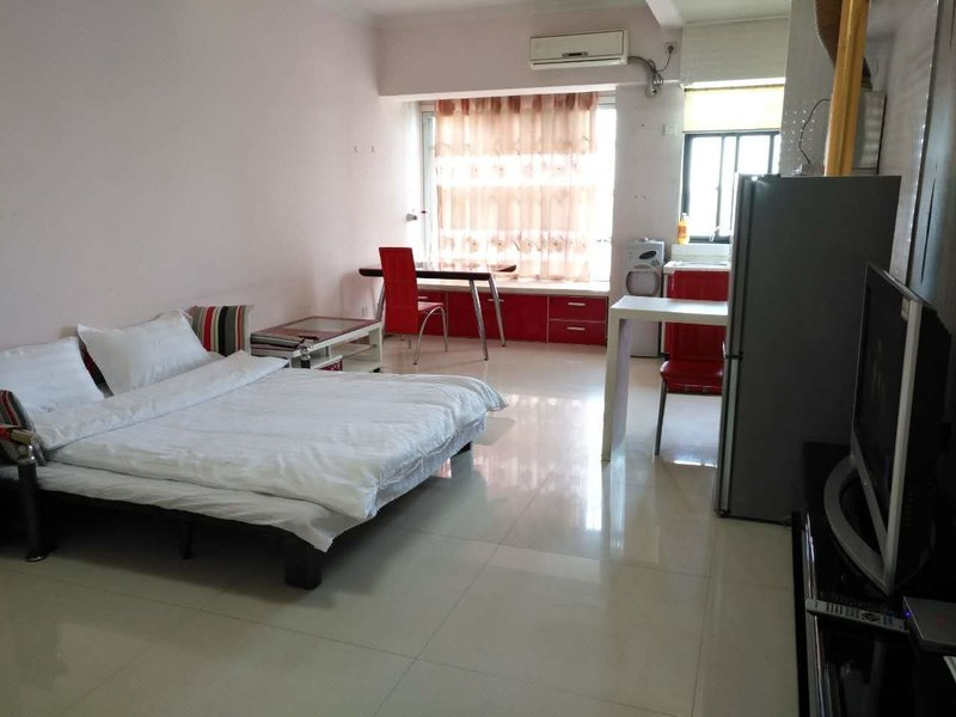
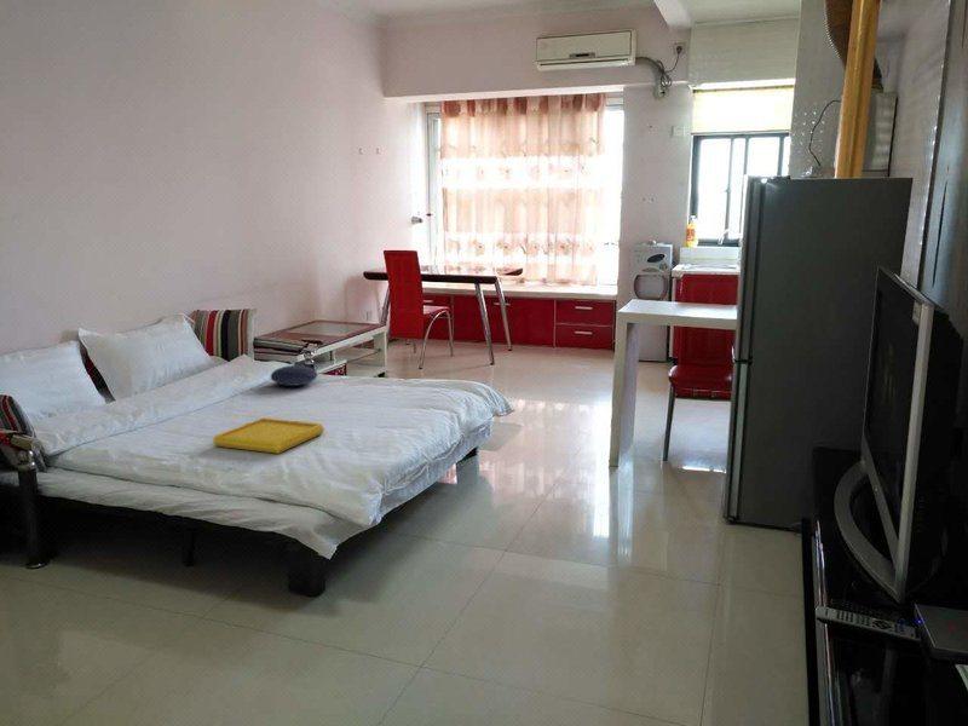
+ serving tray (270, 434)
+ cushion (294, 375)
